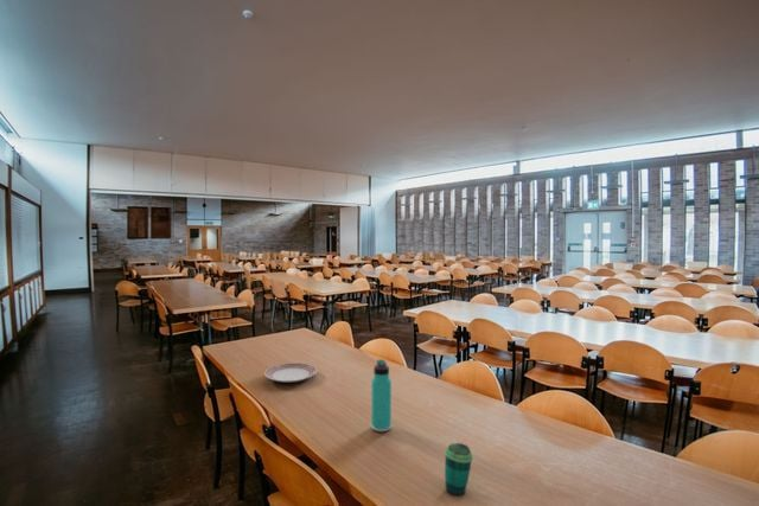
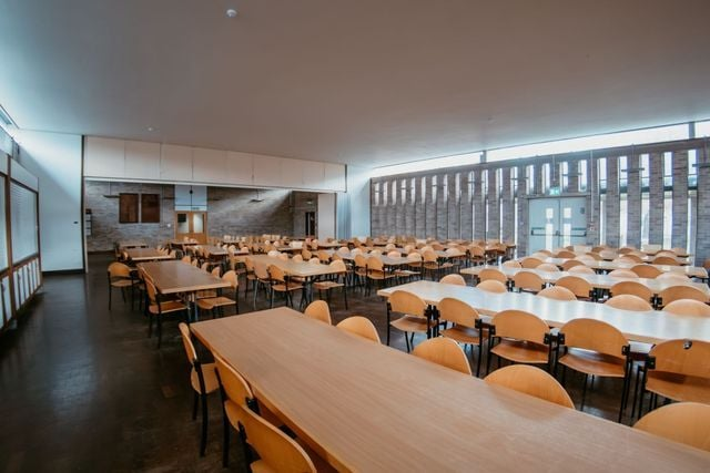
- thermos bottle (381, 393)
- cup (458, 468)
- dinner plate (291, 373)
